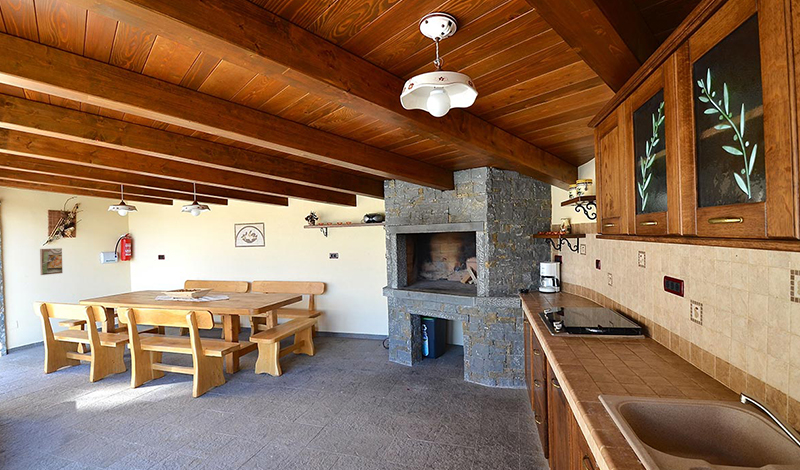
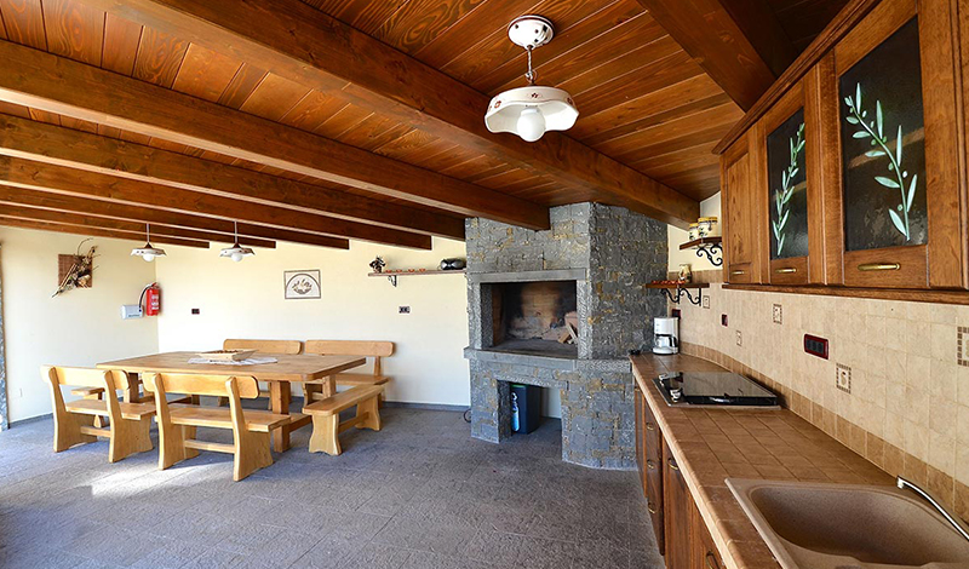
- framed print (51, 261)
